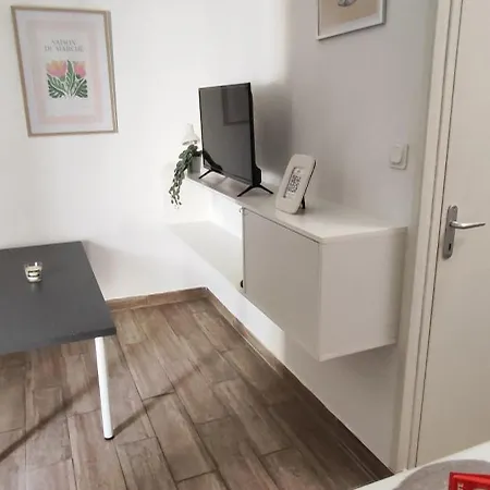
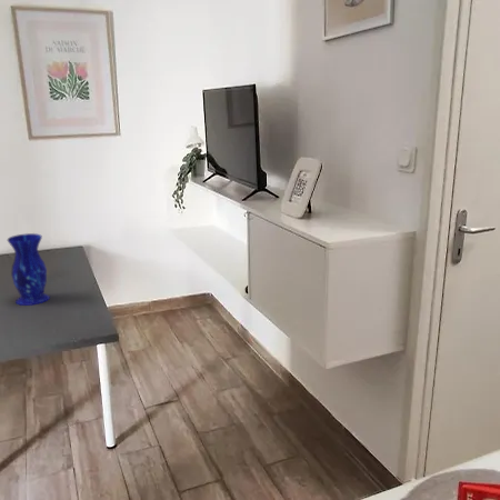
+ vase (28, 269)
